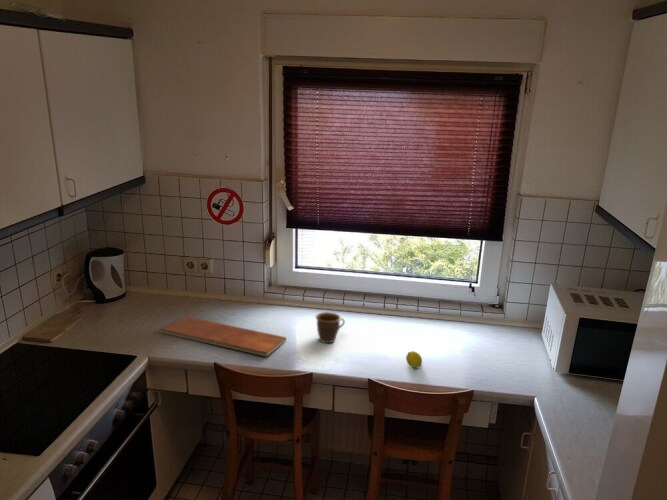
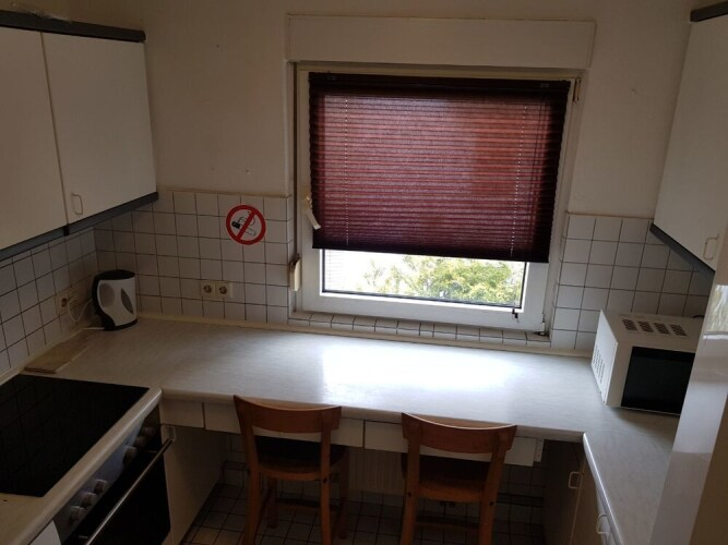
- mug (329, 328)
- chopping board (223, 334)
- fruit (414, 359)
